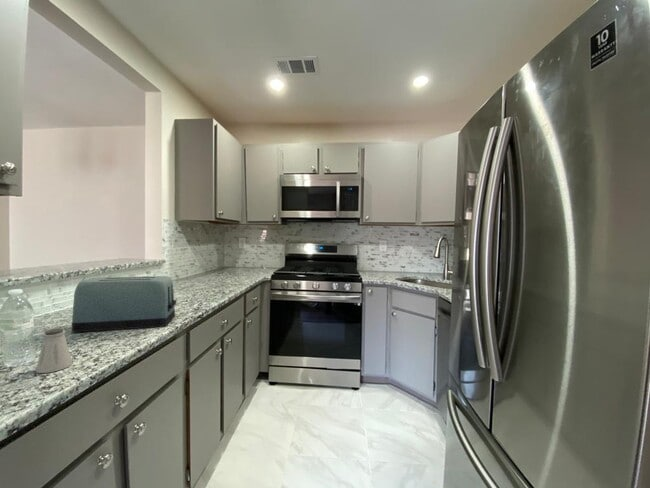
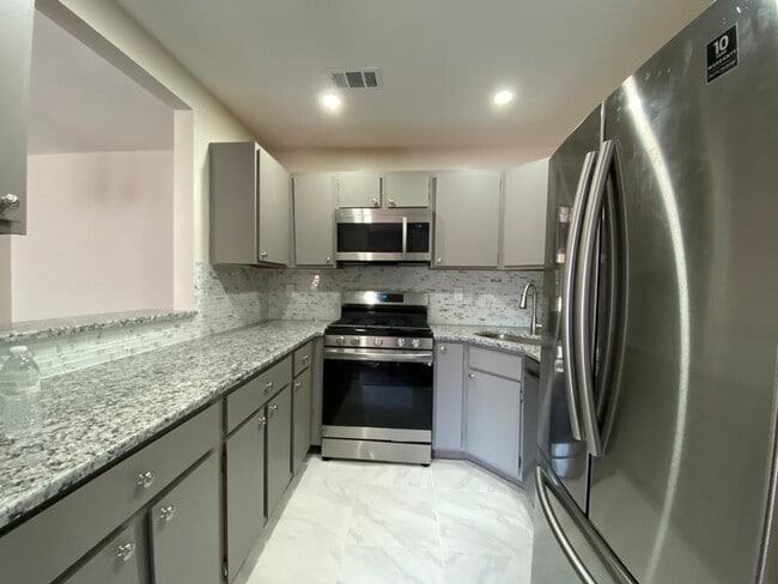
- toaster (129, 301)
- saltshaker (54, 348)
